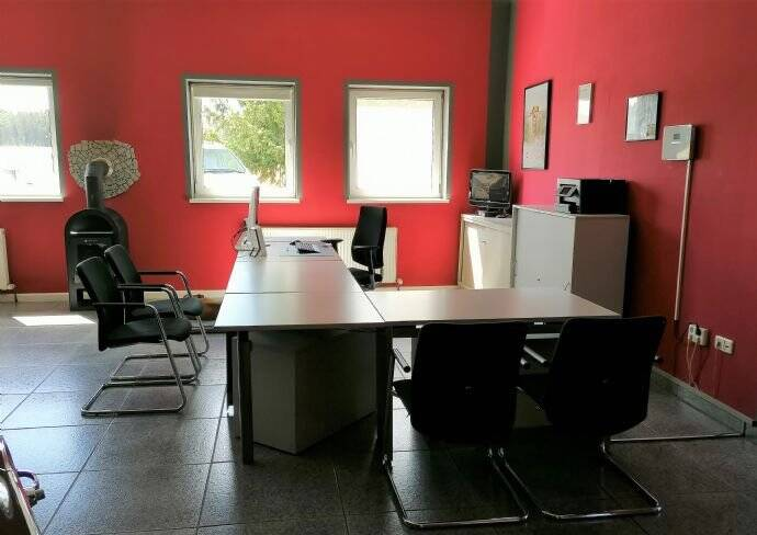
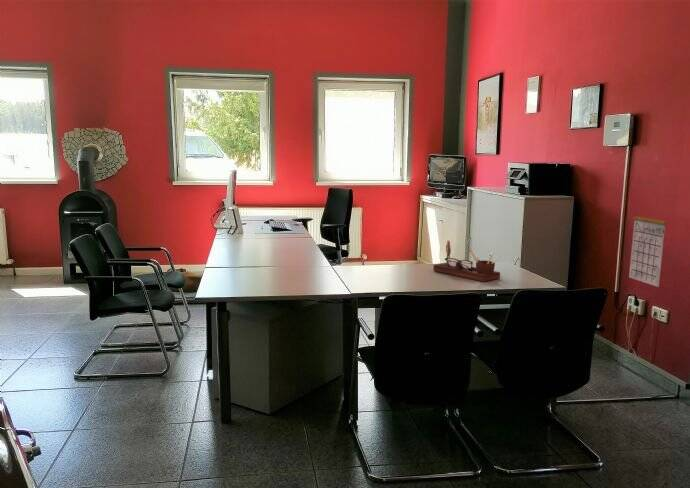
+ calendar (647, 243)
+ desk organizer (467, 260)
